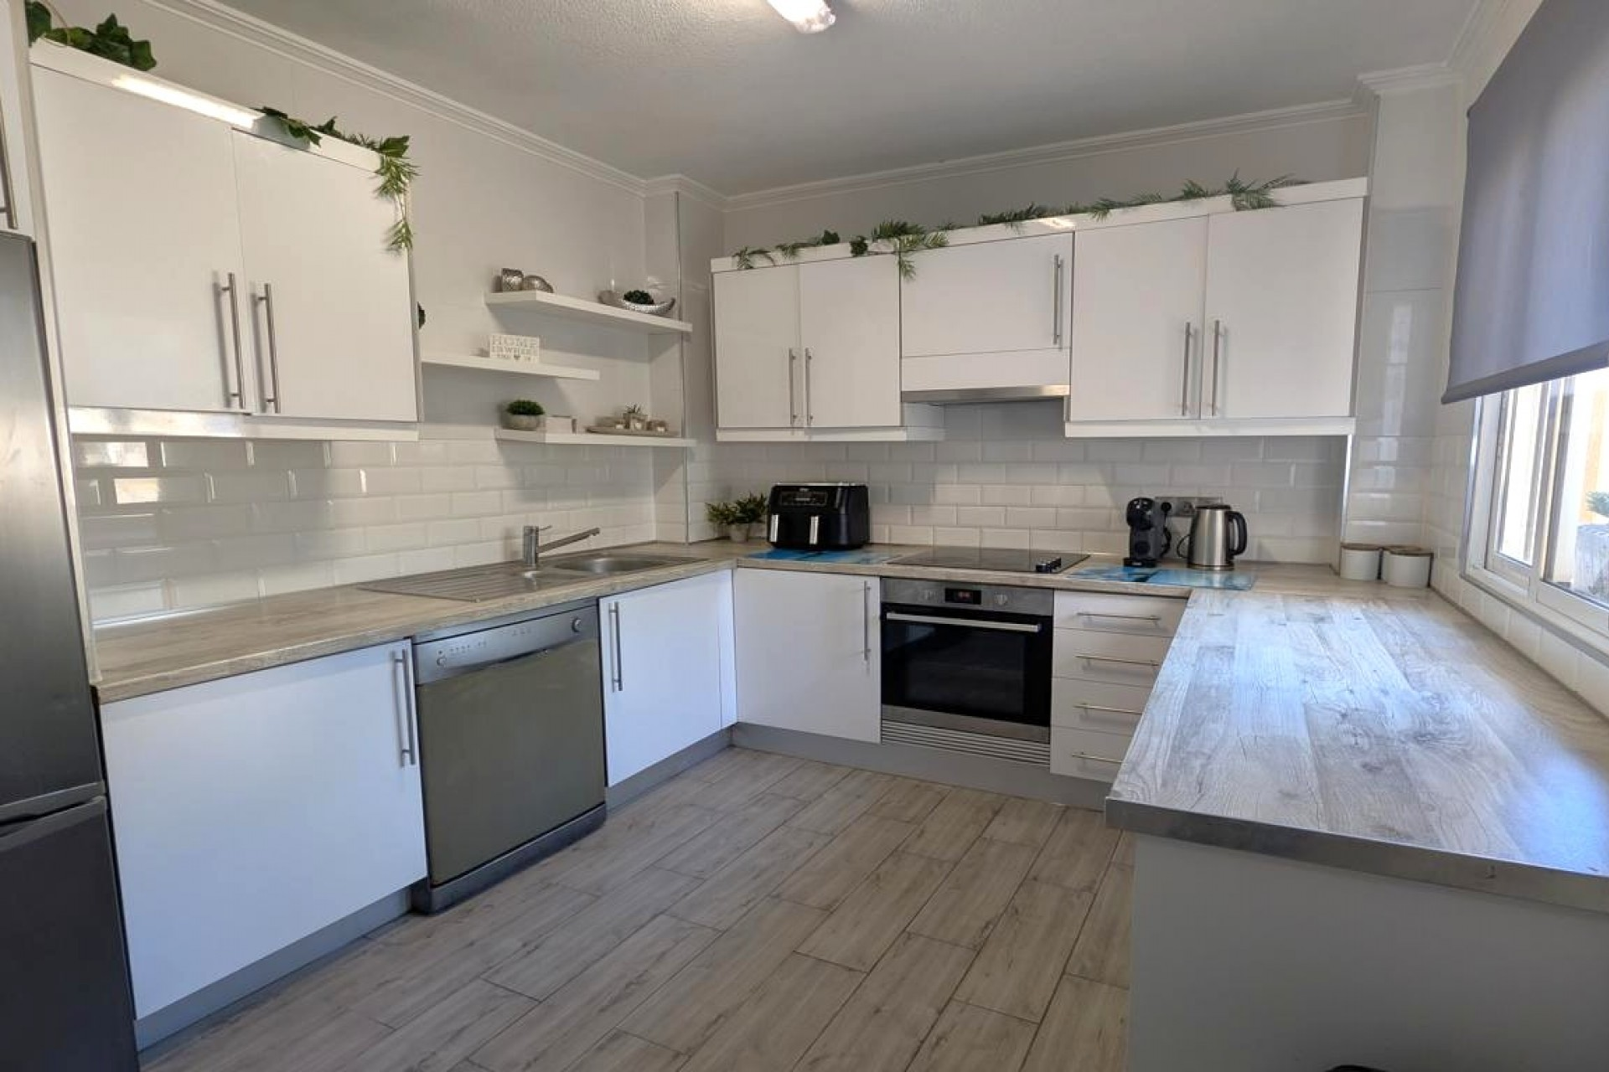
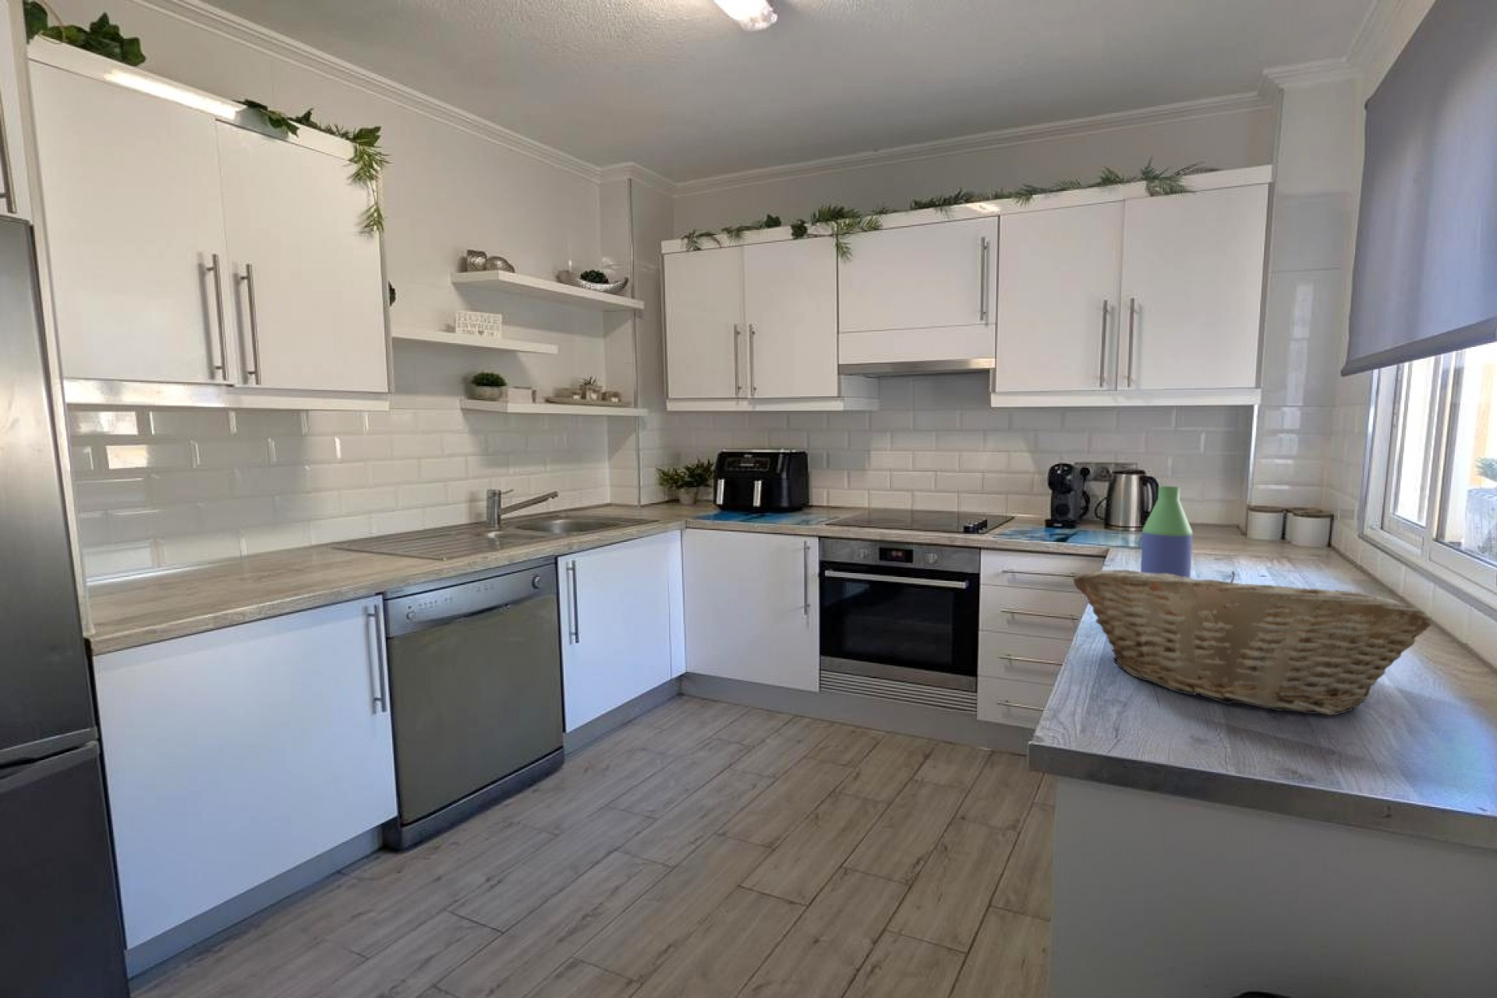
+ fruit basket (1231, 623)
+ bottle (1165, 555)
